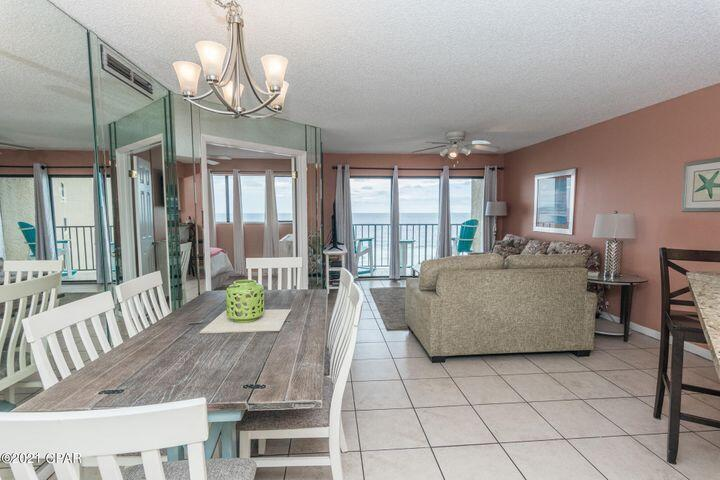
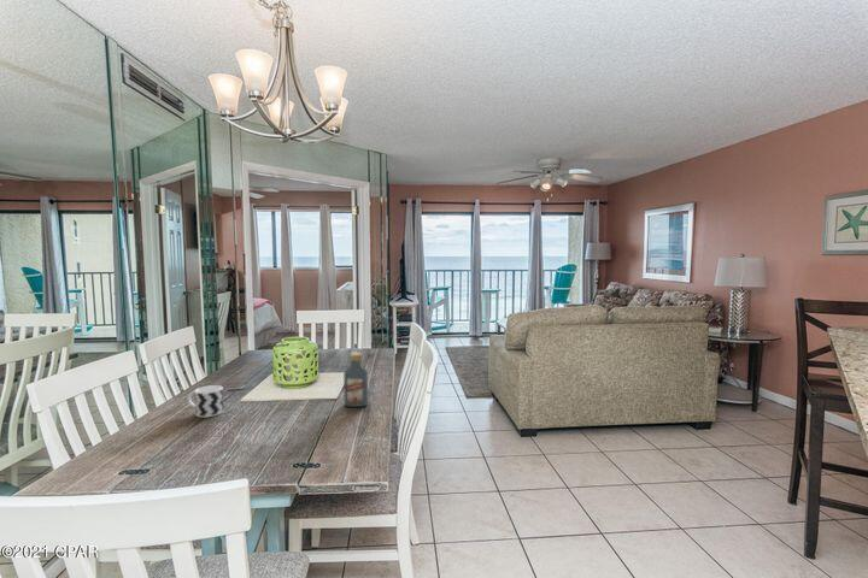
+ vodka (356, 378)
+ cup (205, 401)
